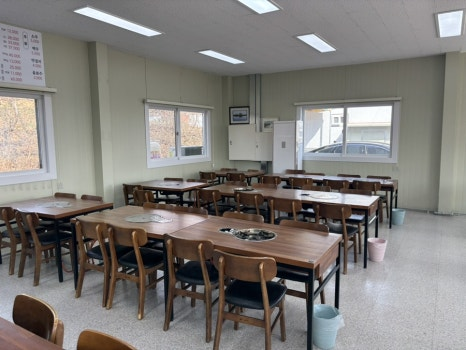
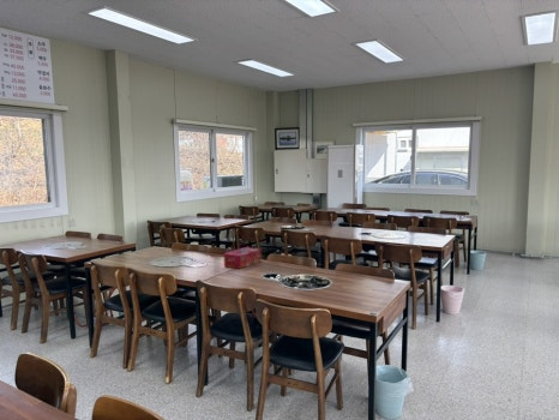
+ tissue box (242, 257)
